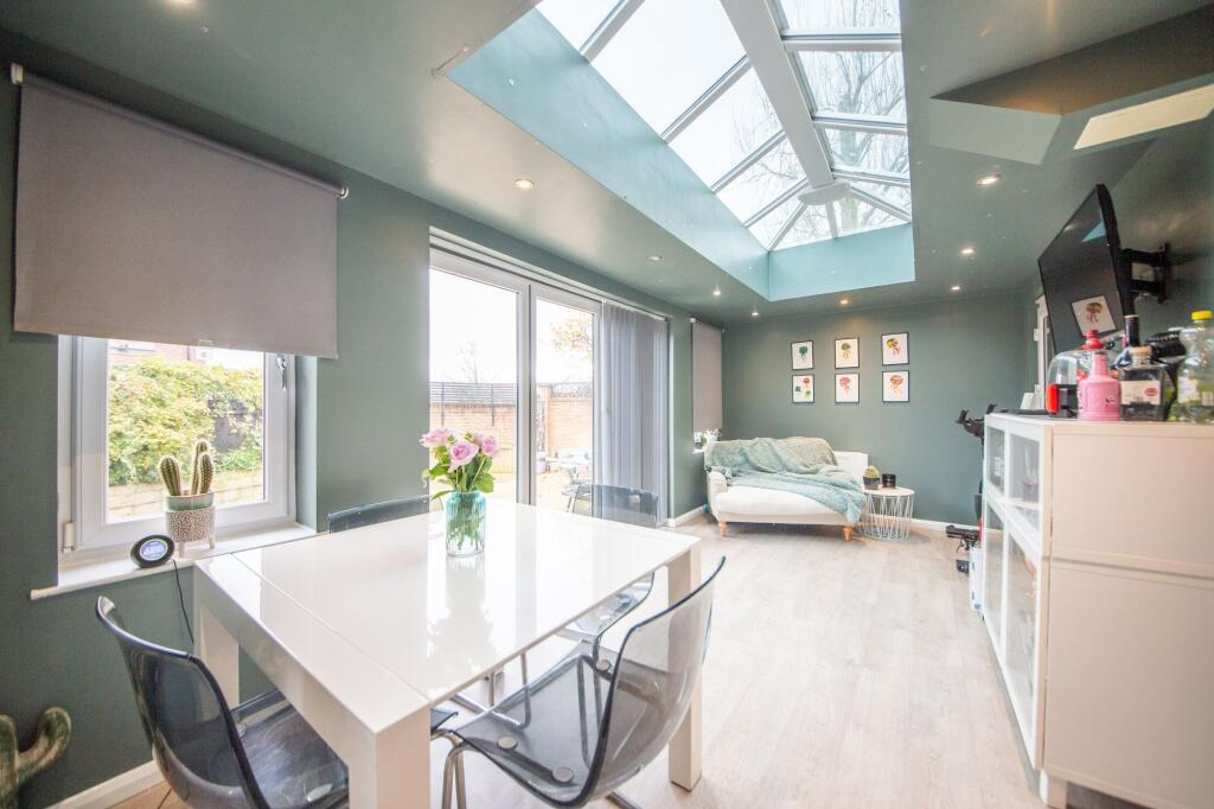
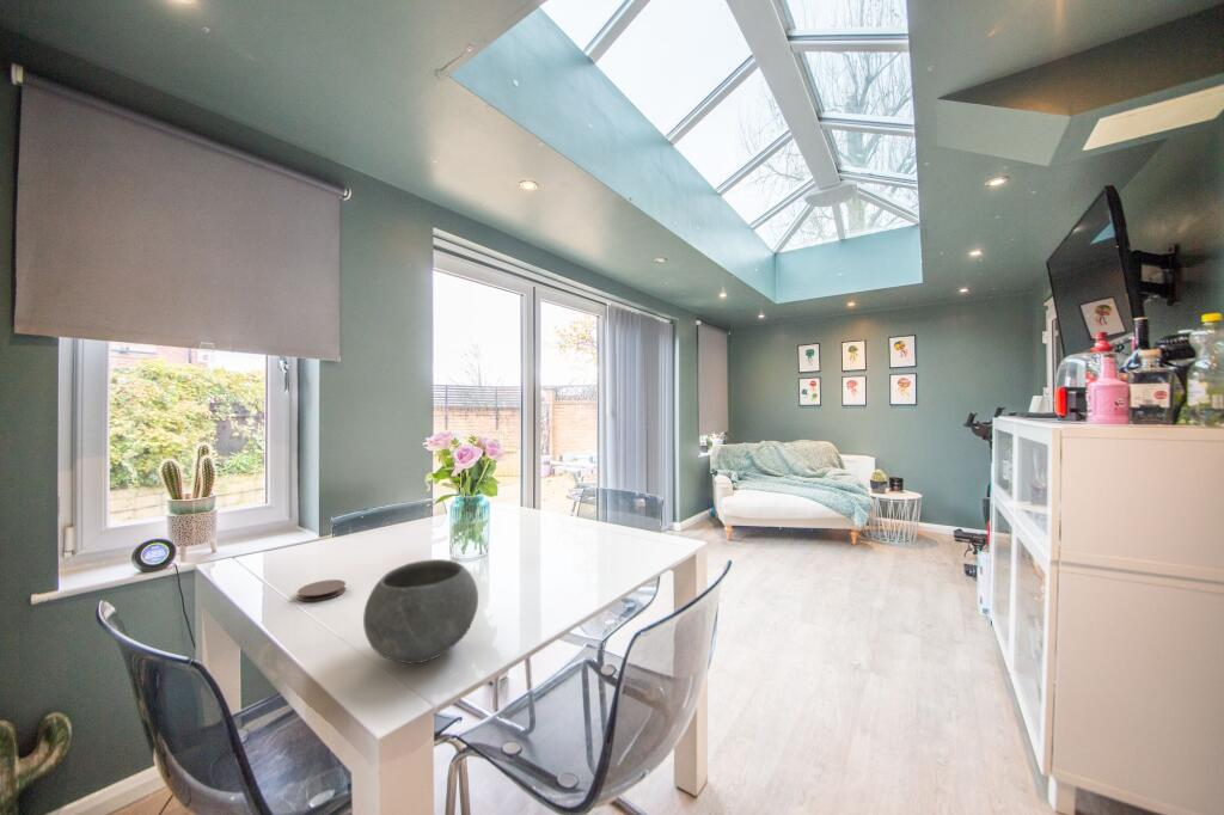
+ bowl (423, 611)
+ coaster (322, 589)
